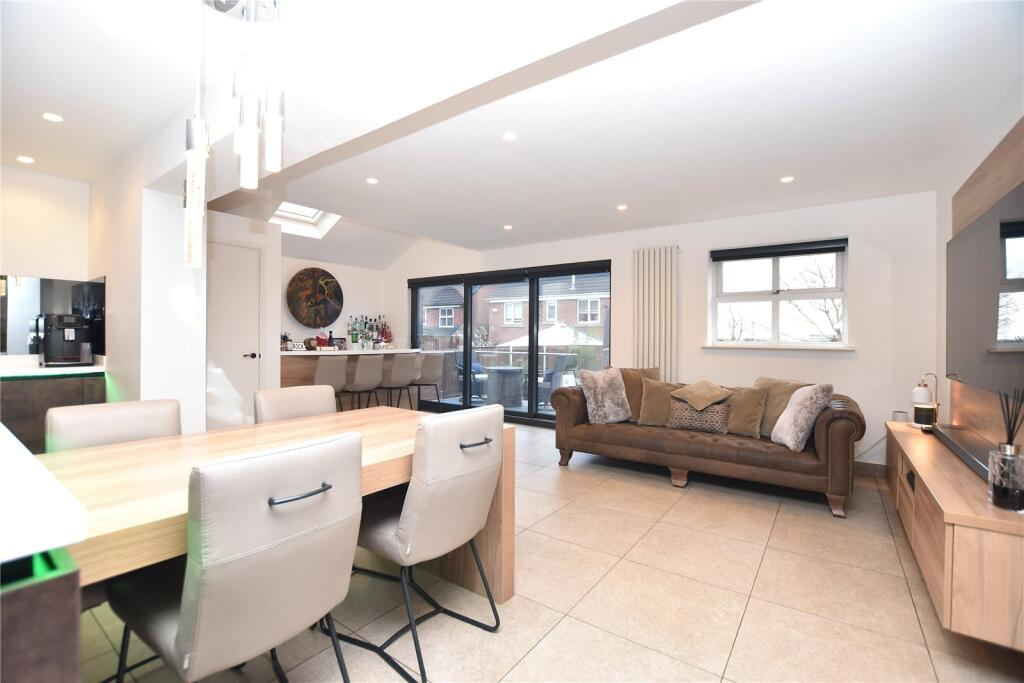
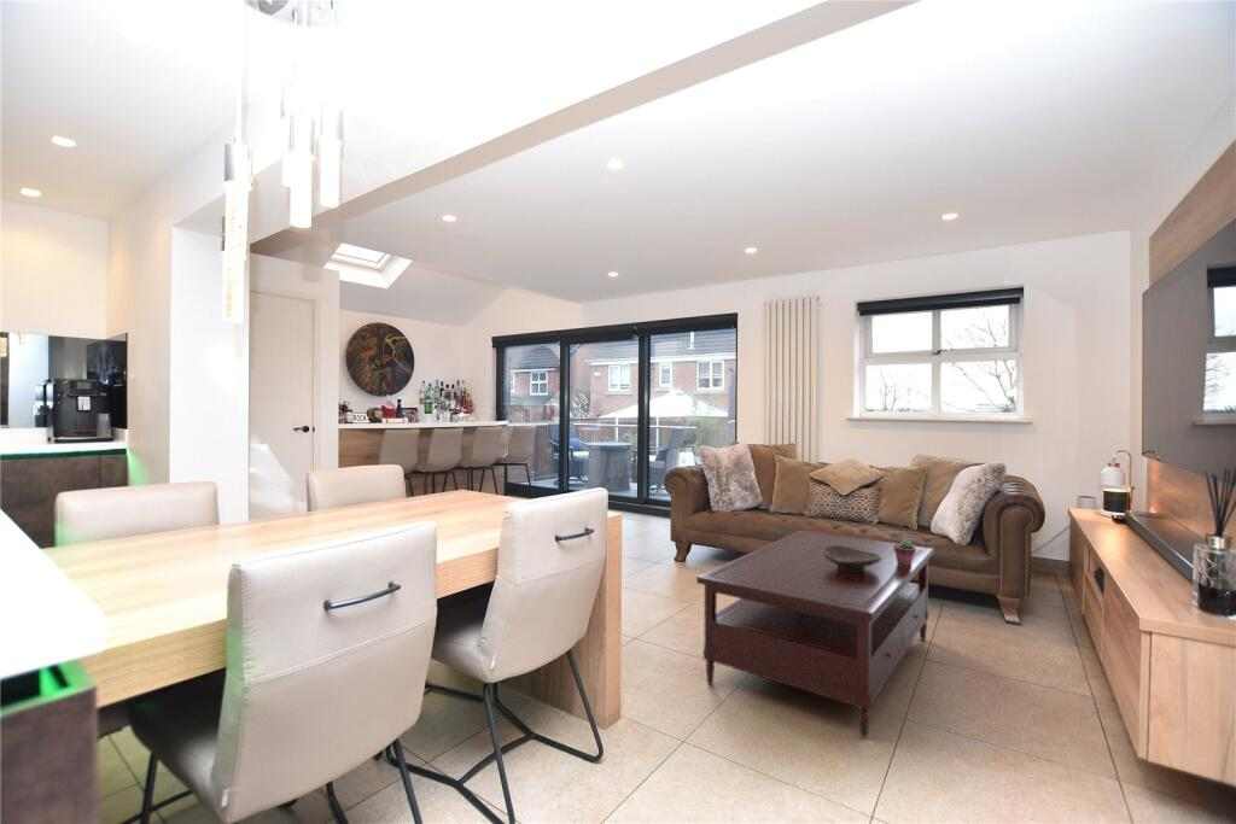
+ coffee table (826, 610)
+ potted succulent (904, 551)
+ decorative bowl (851, 559)
